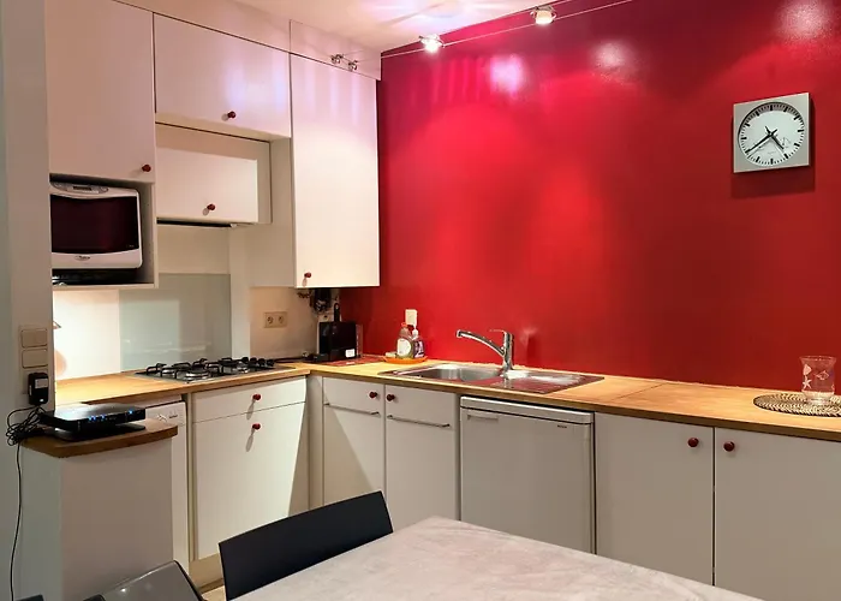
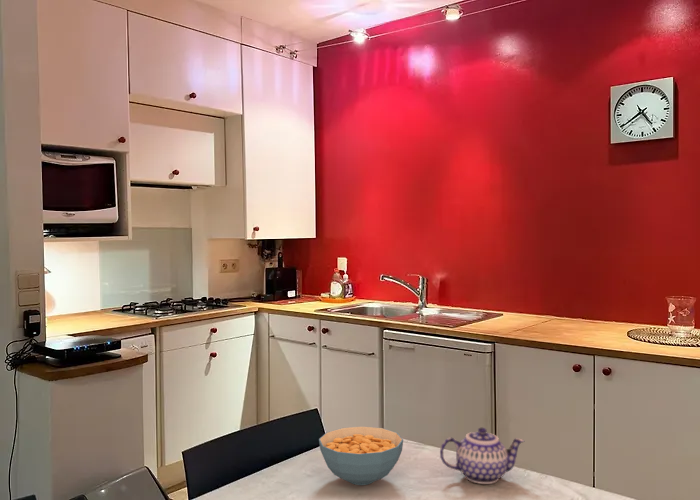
+ cereal bowl (361, 459)
+ teapot (482, 452)
